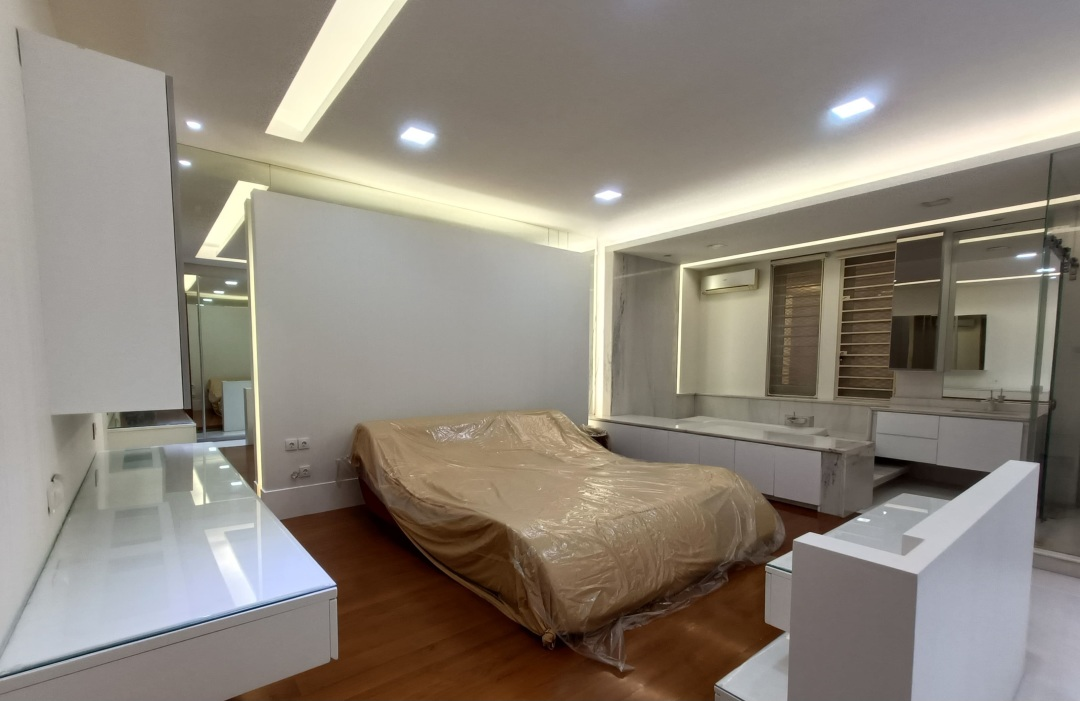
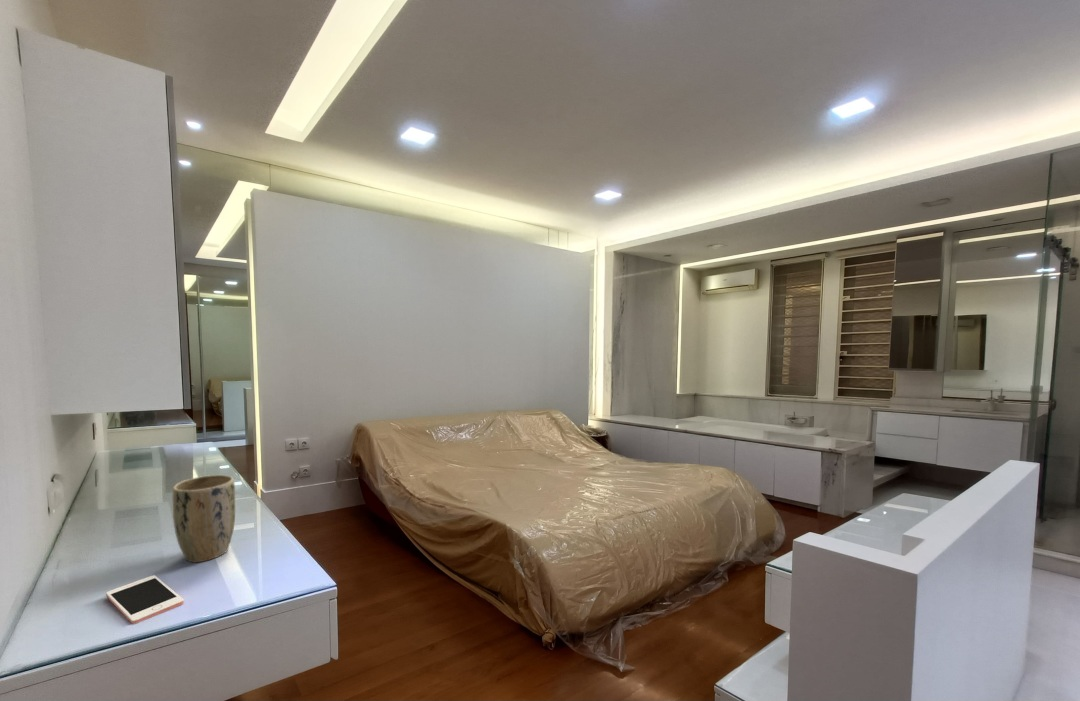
+ cell phone (144, 597)
+ plant pot (205, 518)
